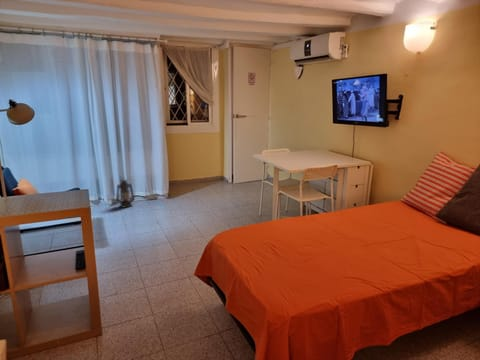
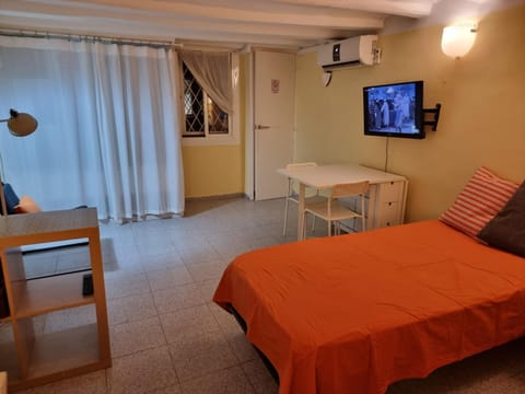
- lantern (124, 192)
